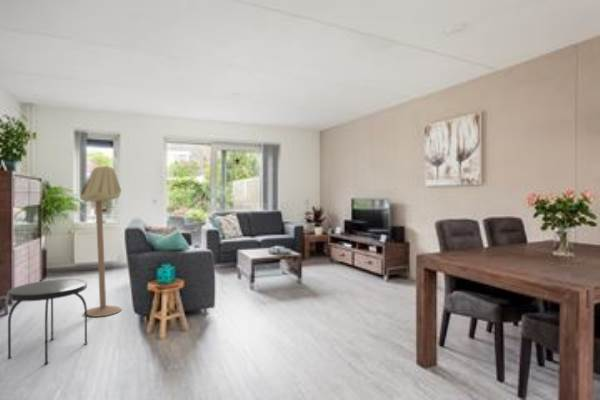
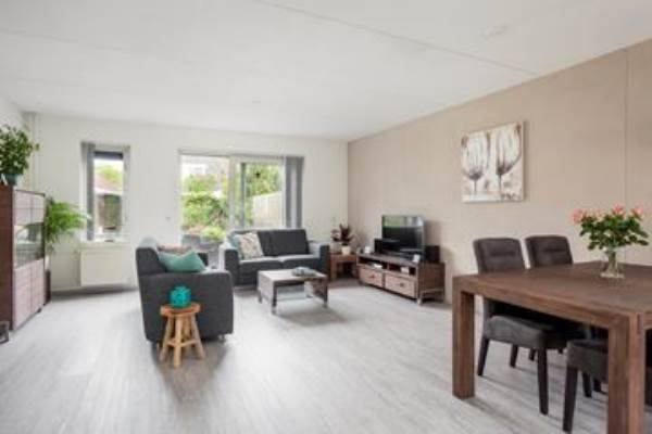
- side table (47, 318)
- floor lamp (101, 240)
